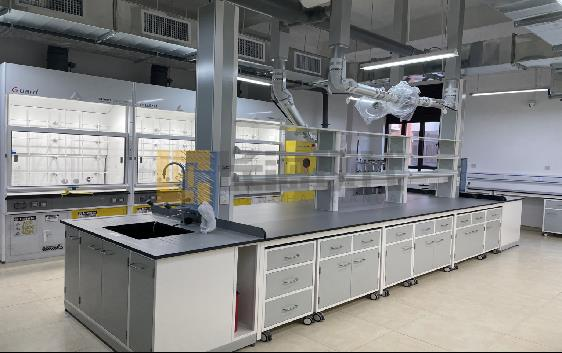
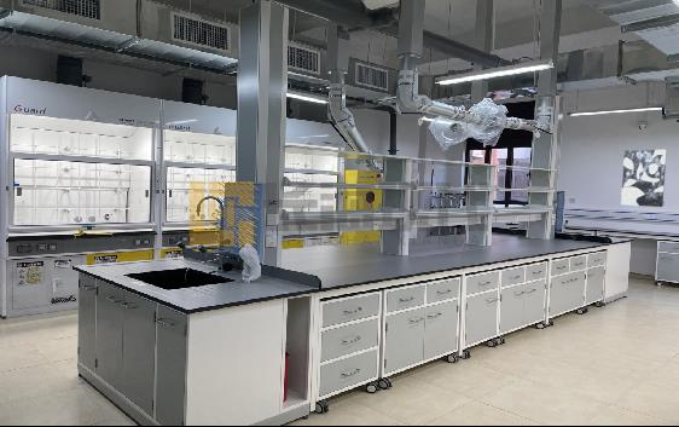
+ wall art (643, 178)
